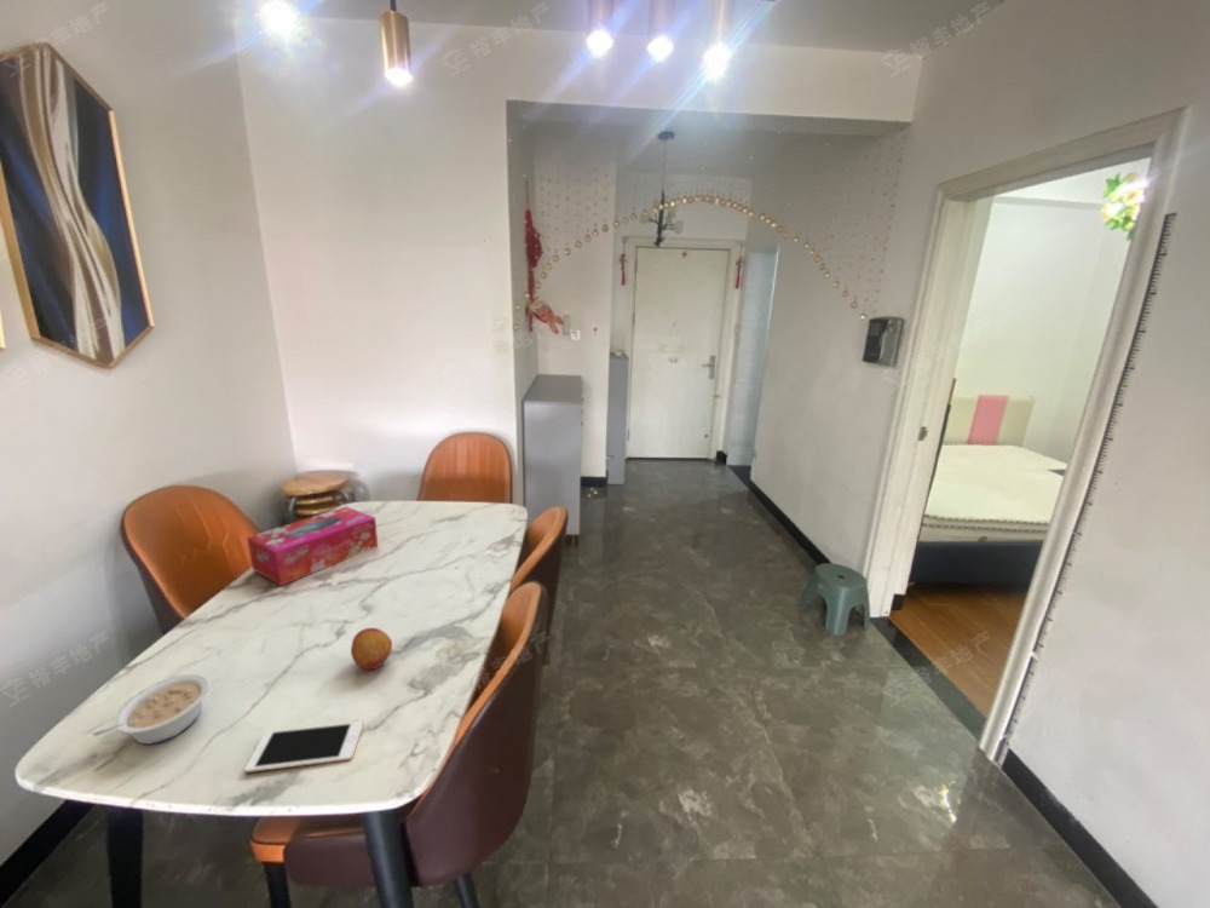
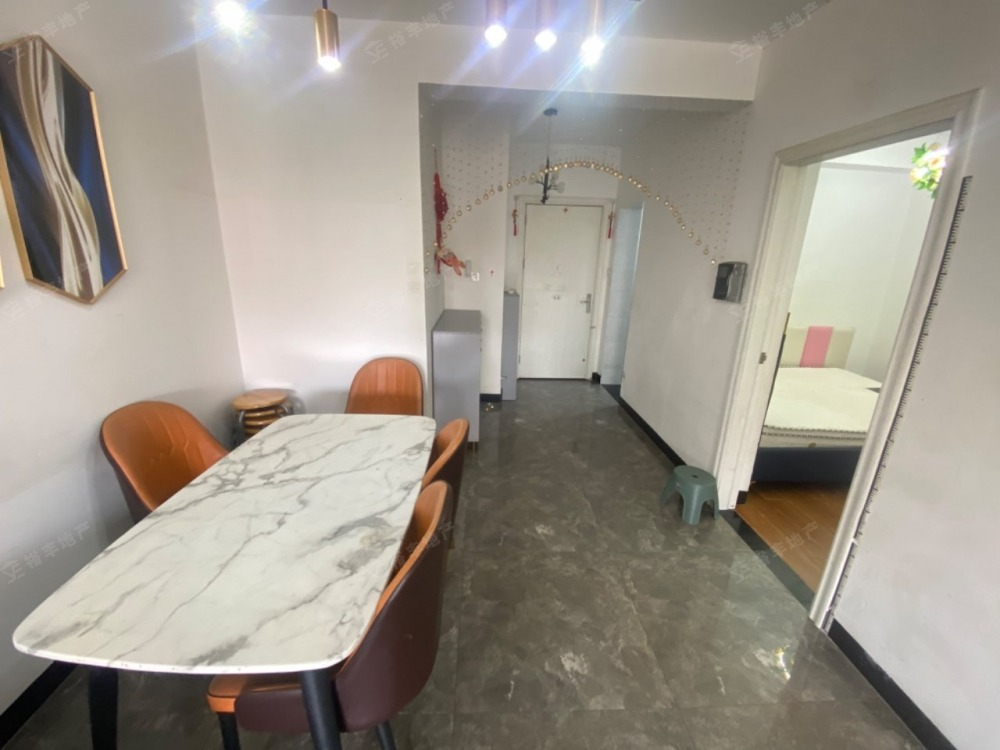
- tissue box (316, 541)
- fruit (370, 646)
- cell phone (307, 745)
- legume (163, 712)
